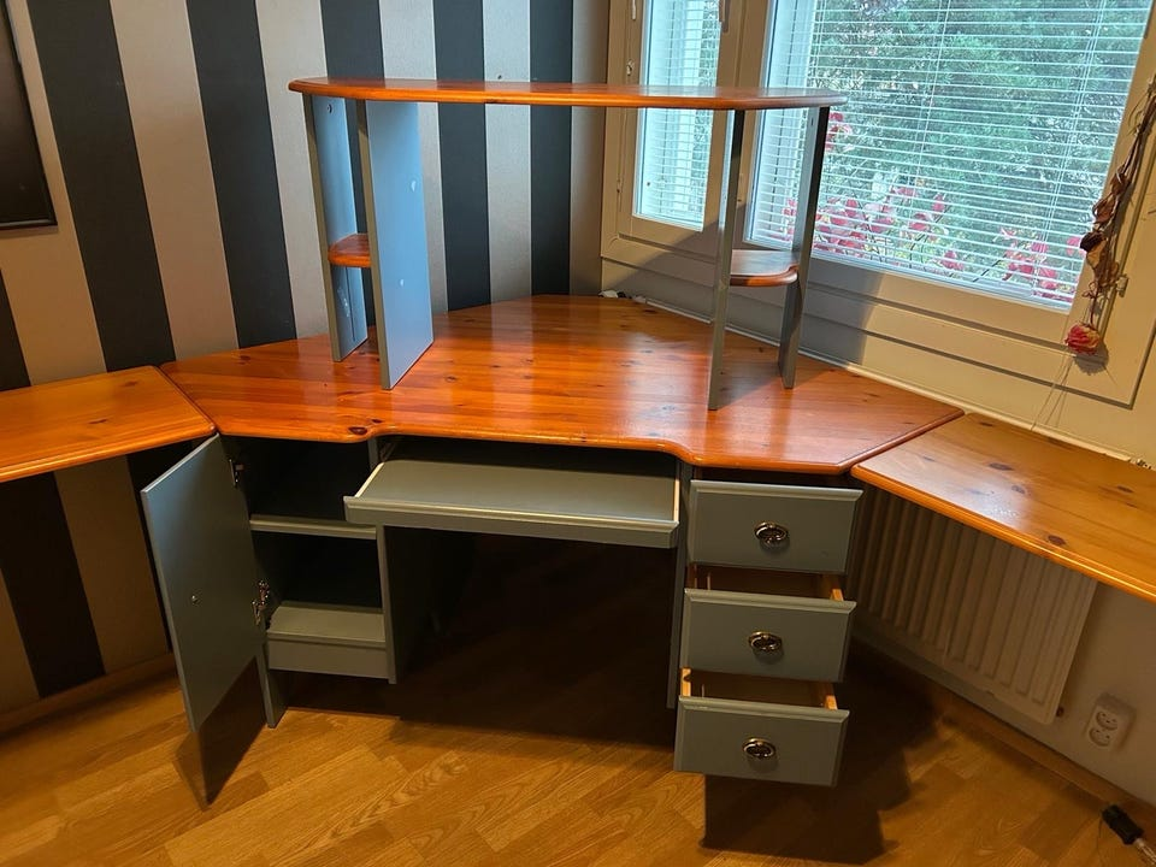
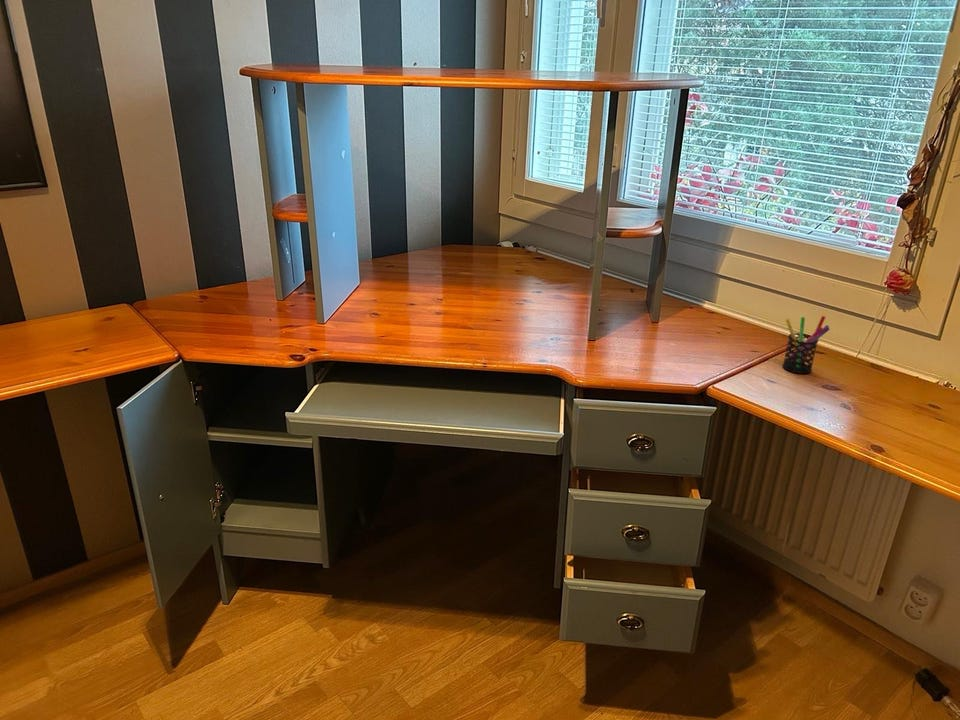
+ pen holder (803, 341)
